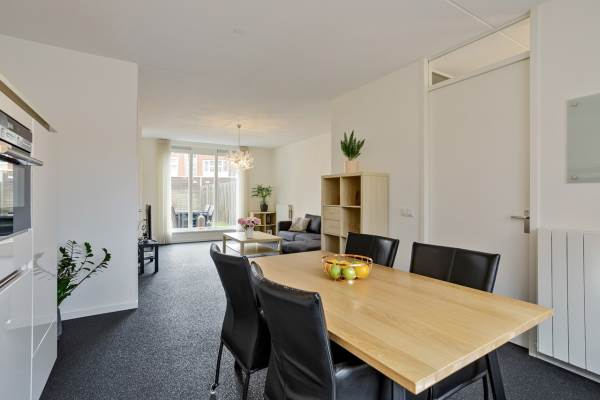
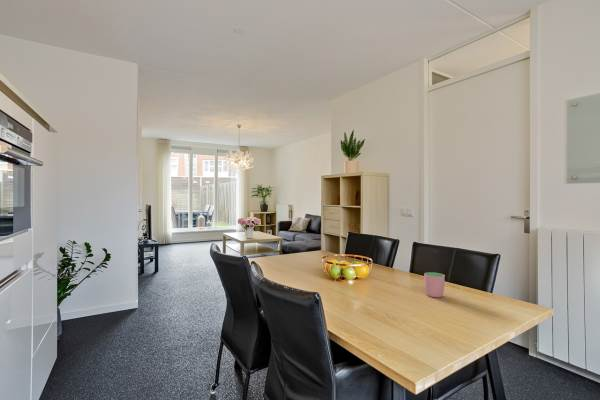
+ cup (434, 284)
